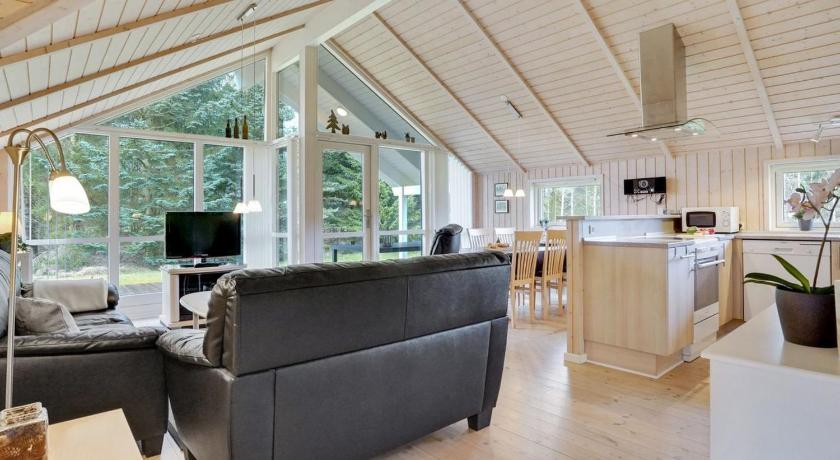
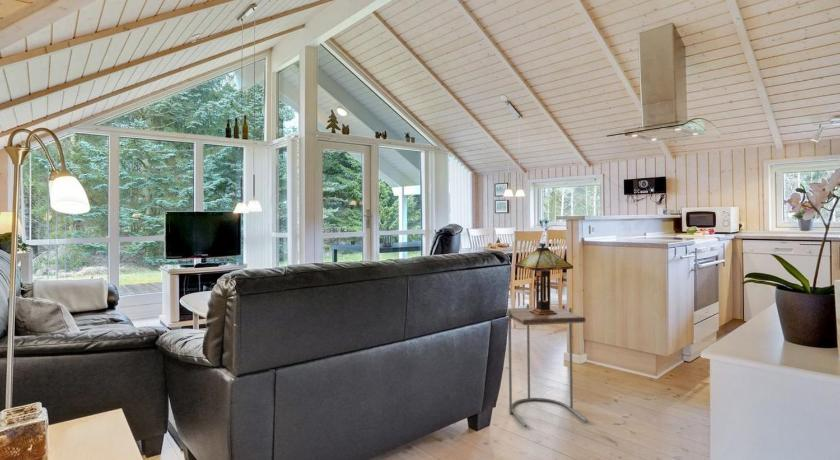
+ table lamp (543, 278)
+ side table (529, 360)
